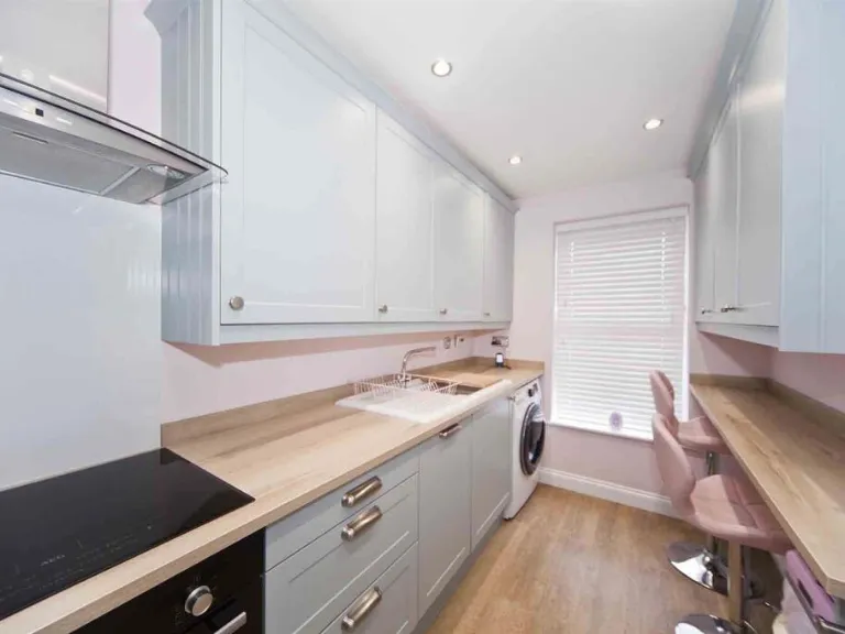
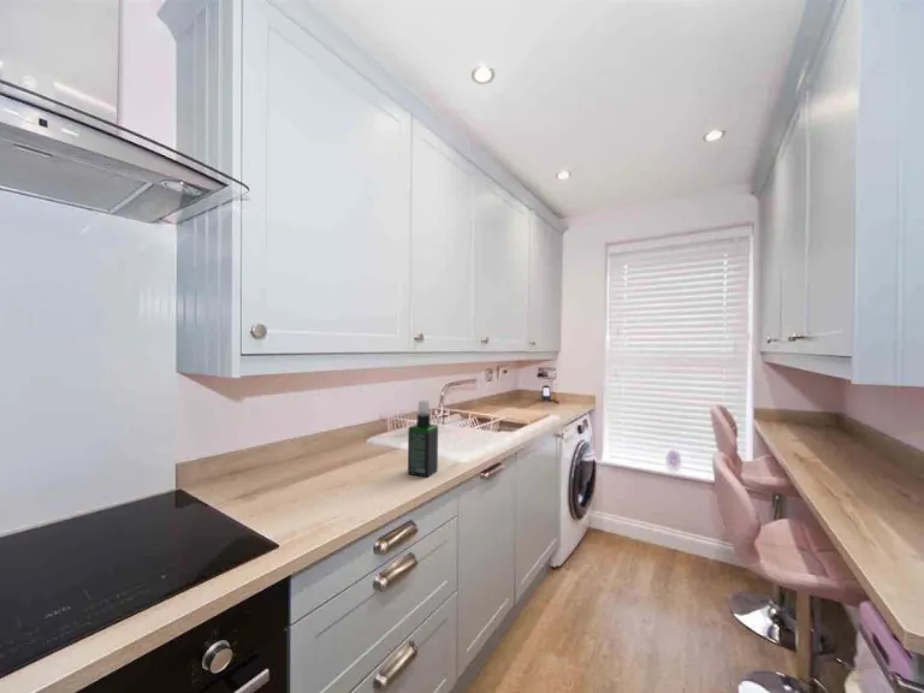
+ spray bottle (422, 437)
